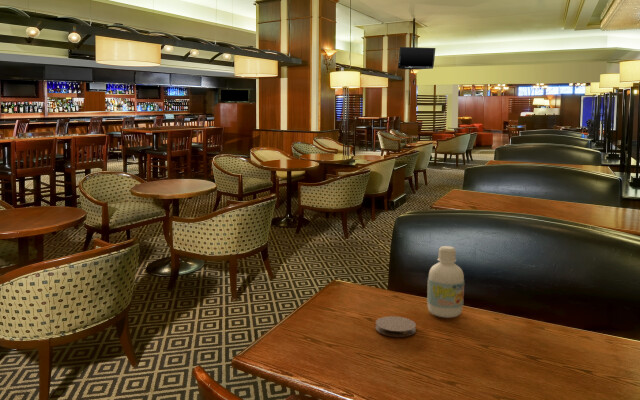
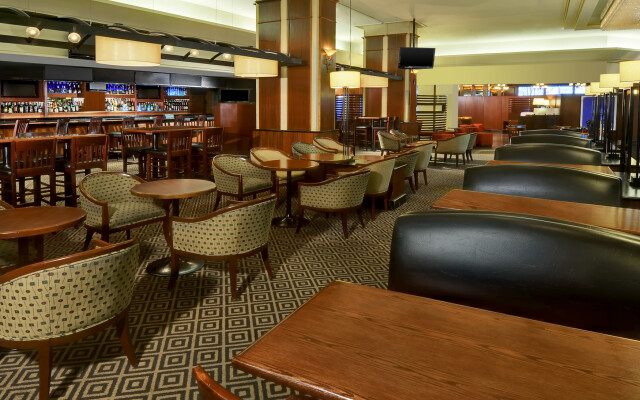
- bottle (445, 280)
- coaster (395, 326)
